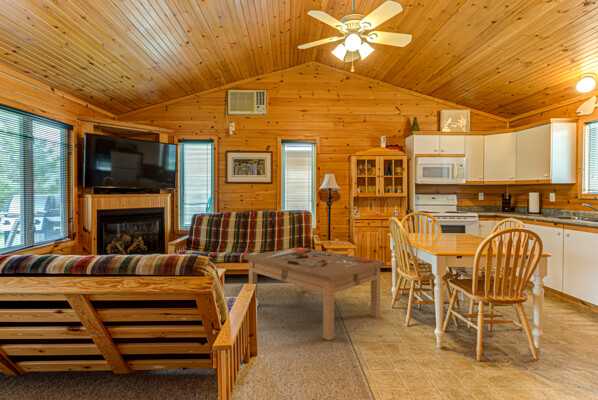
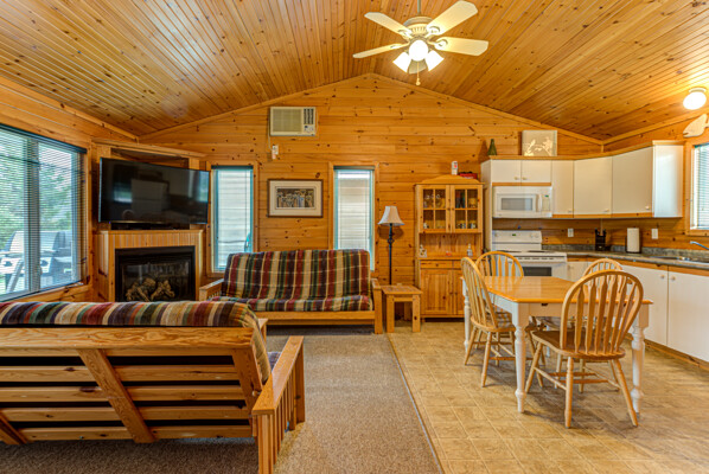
- coffee table (311, 283)
